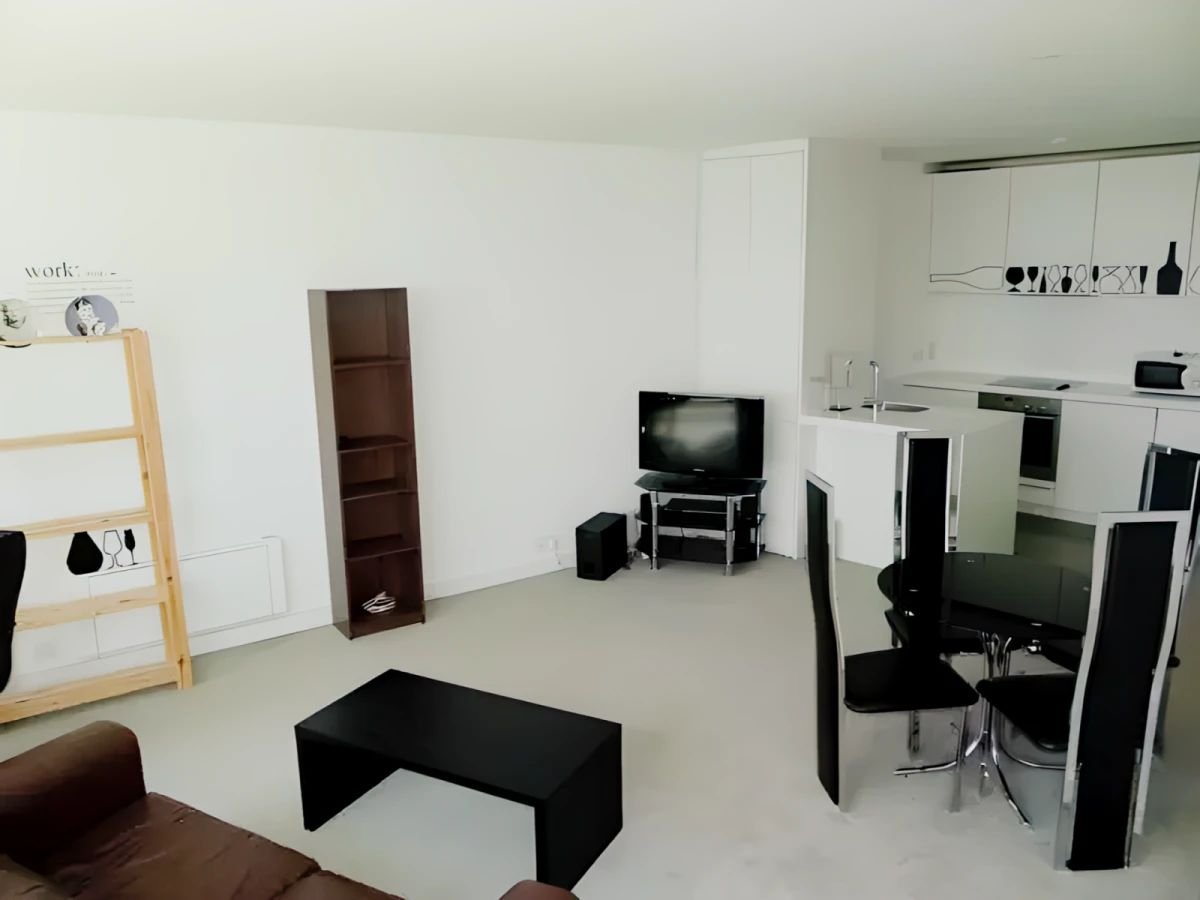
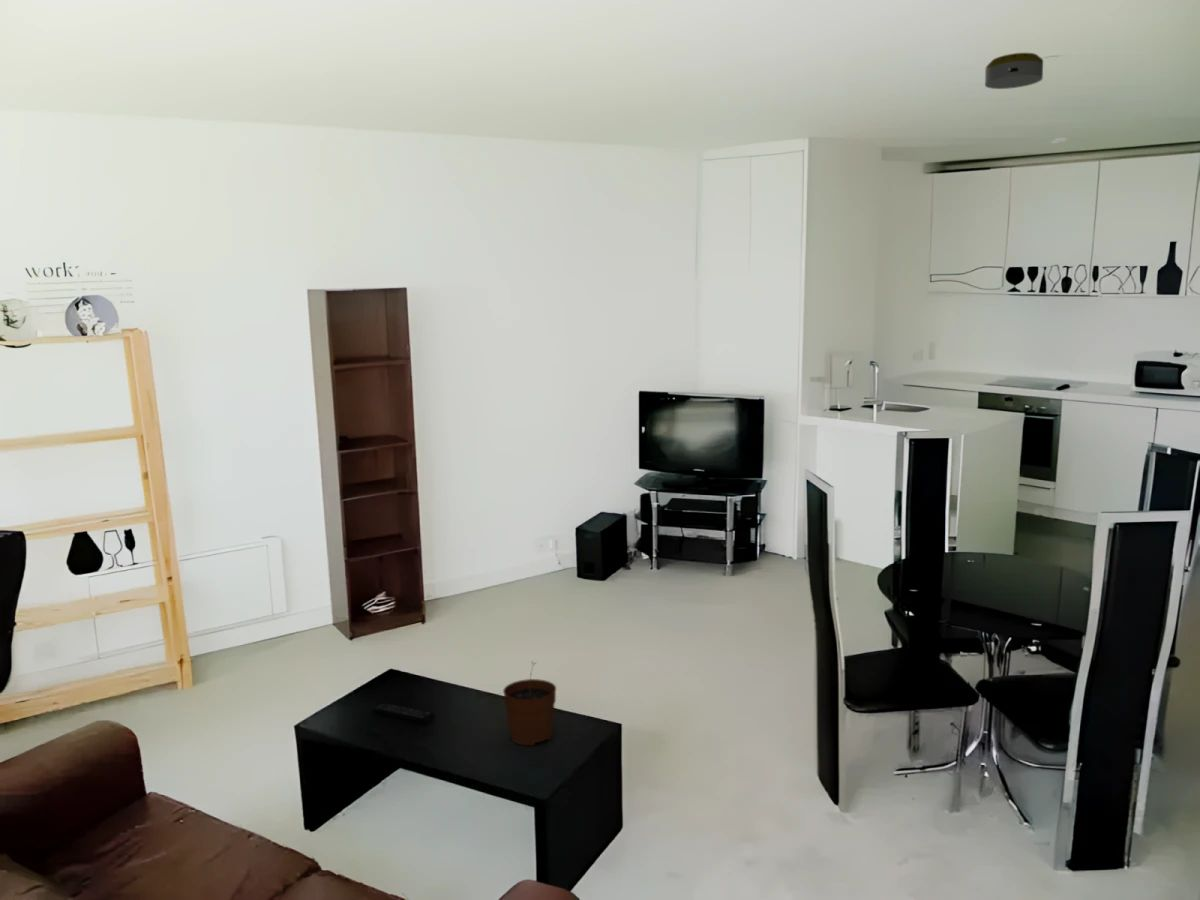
+ smoke detector (1013, 70)
+ remote control (403, 713)
+ plant pot (530, 700)
